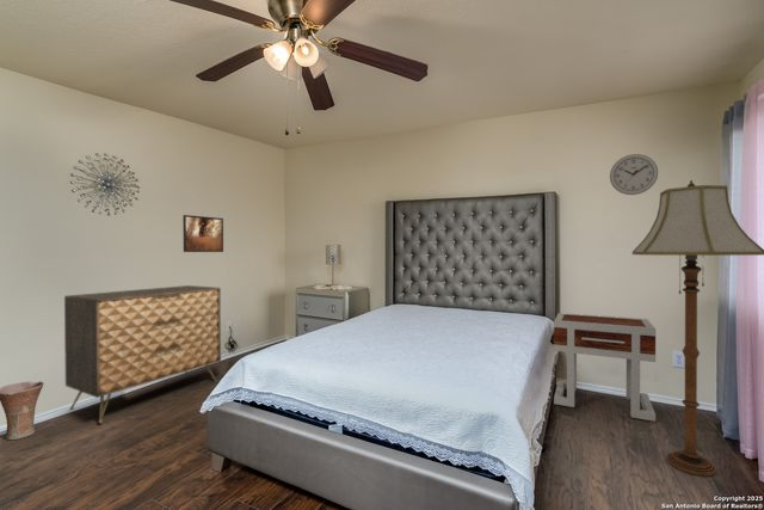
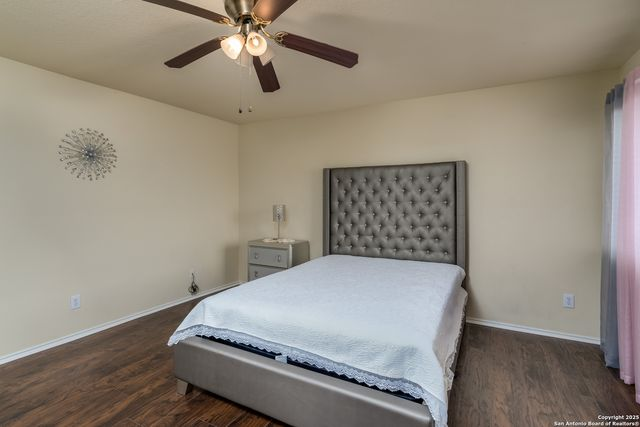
- vase (20, 410)
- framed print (204, 234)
- floor lamp (691, 322)
- wall clock (633, 174)
- dresser (150, 343)
- side table (600, 355)
